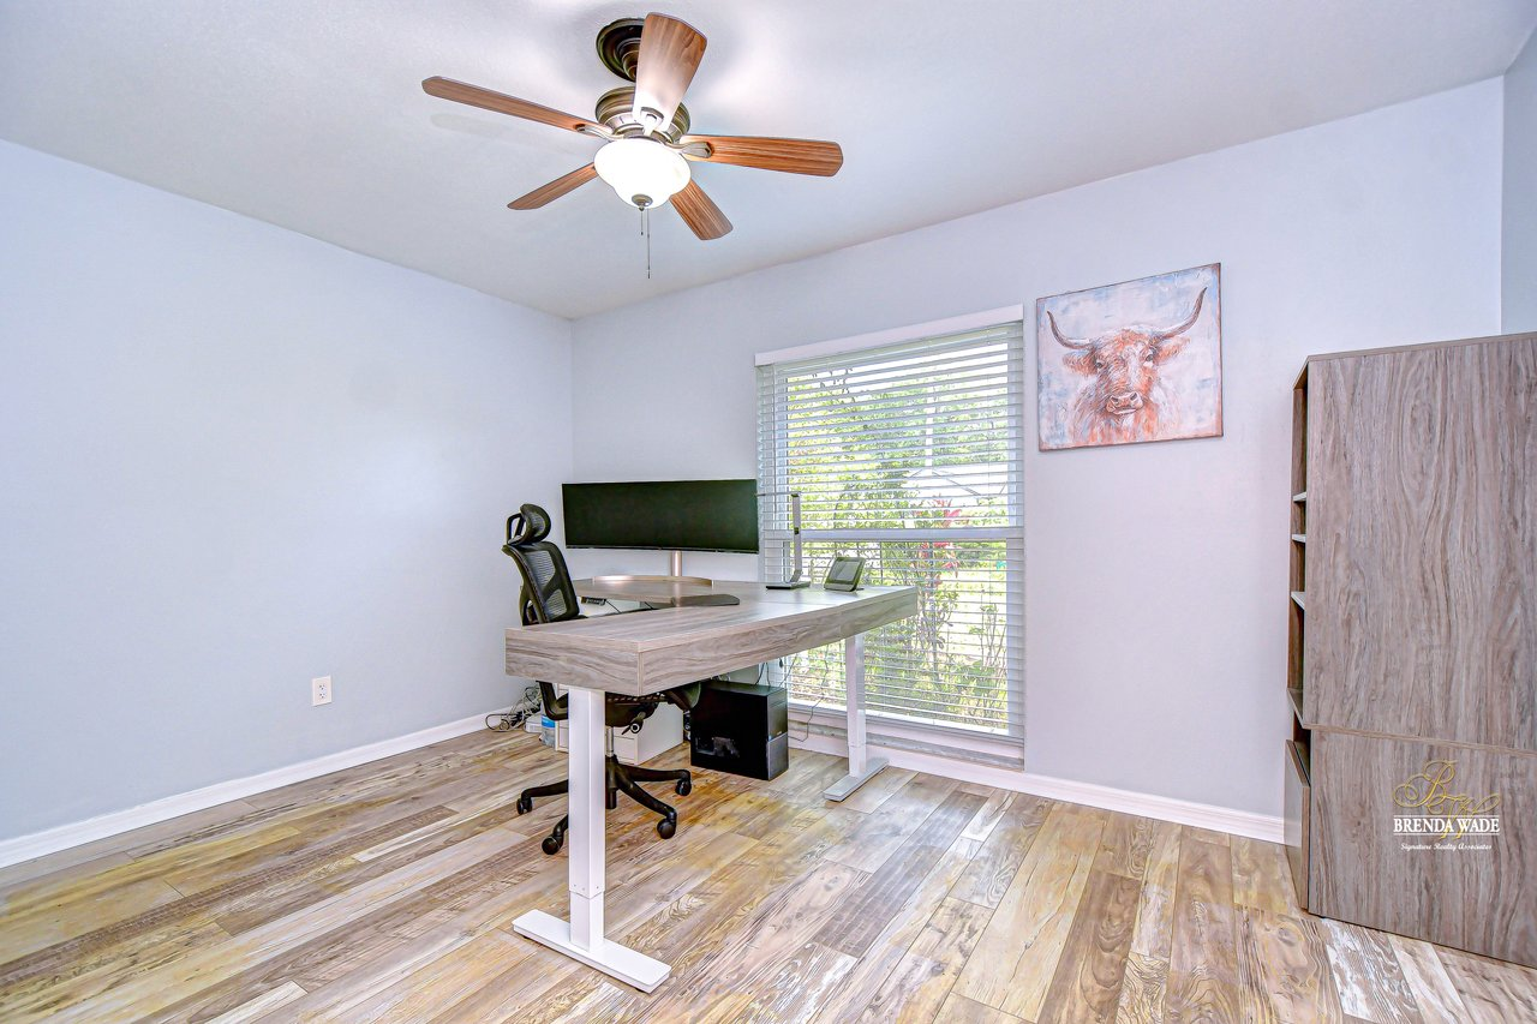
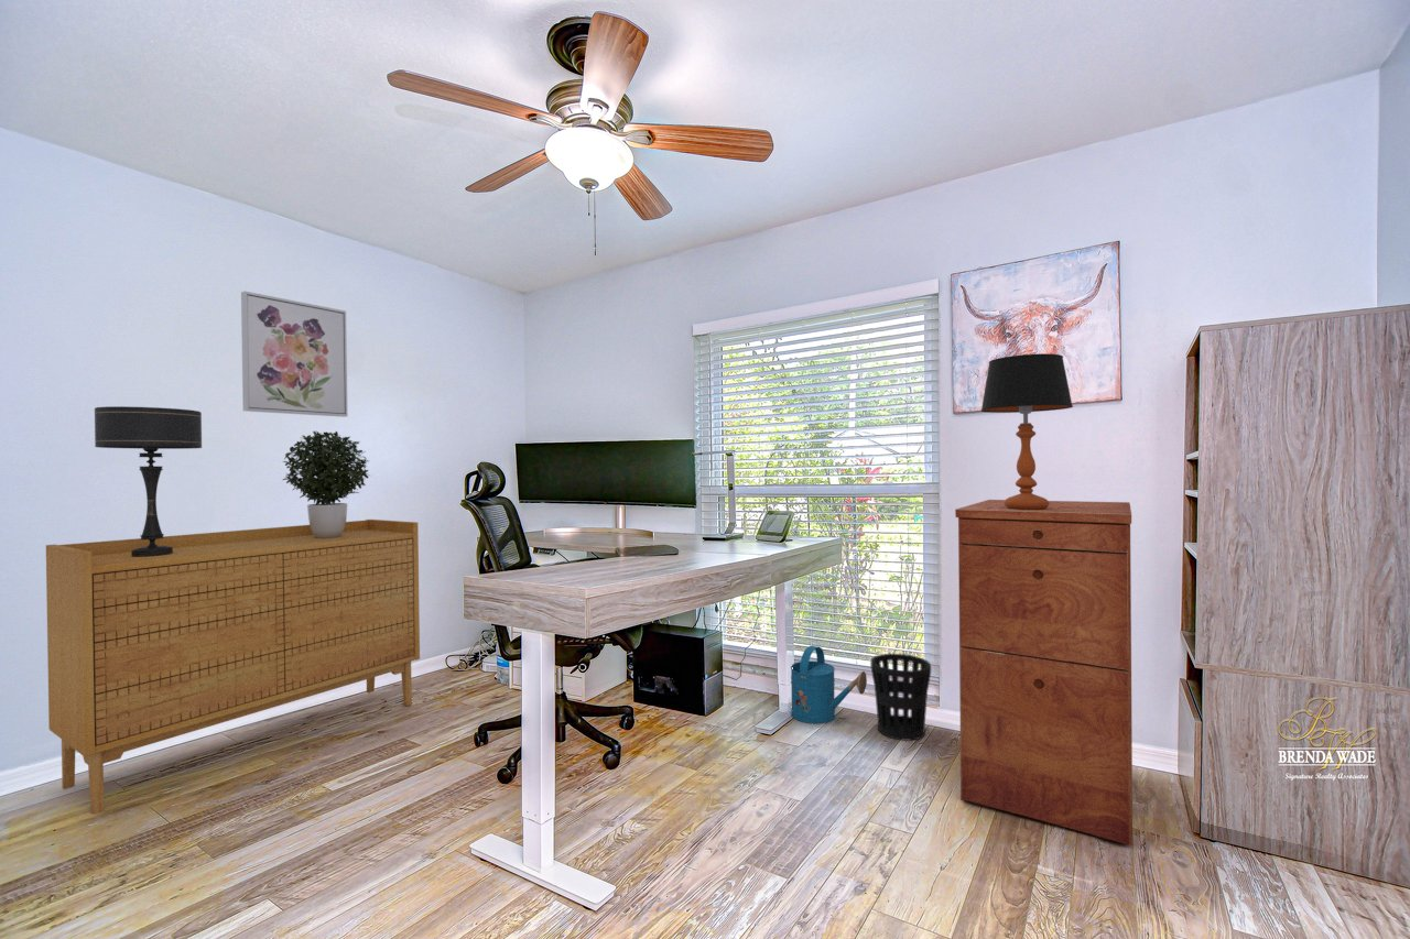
+ sideboard (261, 635)
+ table lamp (1026, 433)
+ watering can (827, 684)
+ table lamp (151, 481)
+ potted plant (326, 483)
+ filing cabinet (1048, 645)
+ wastebasket (900, 697)
+ wall art (297, 358)
